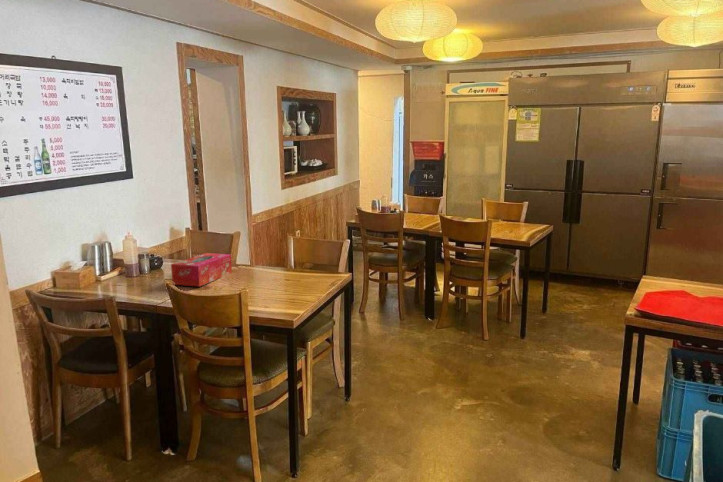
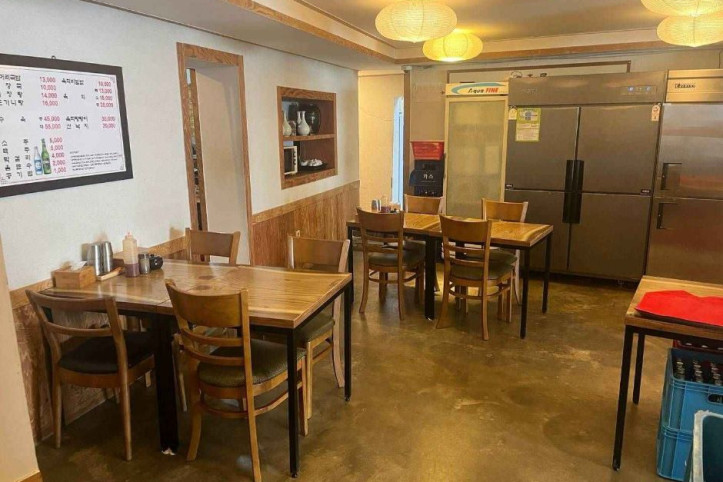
- tissue box (202, 268)
